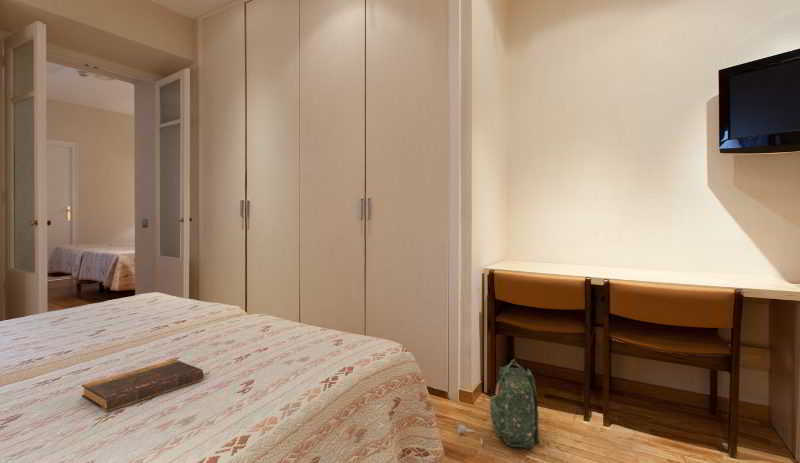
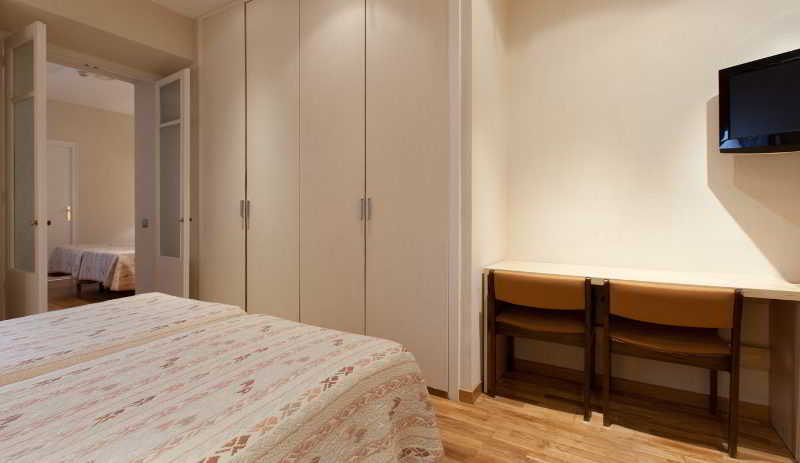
- book (145, 382)
- backpack (506, 402)
